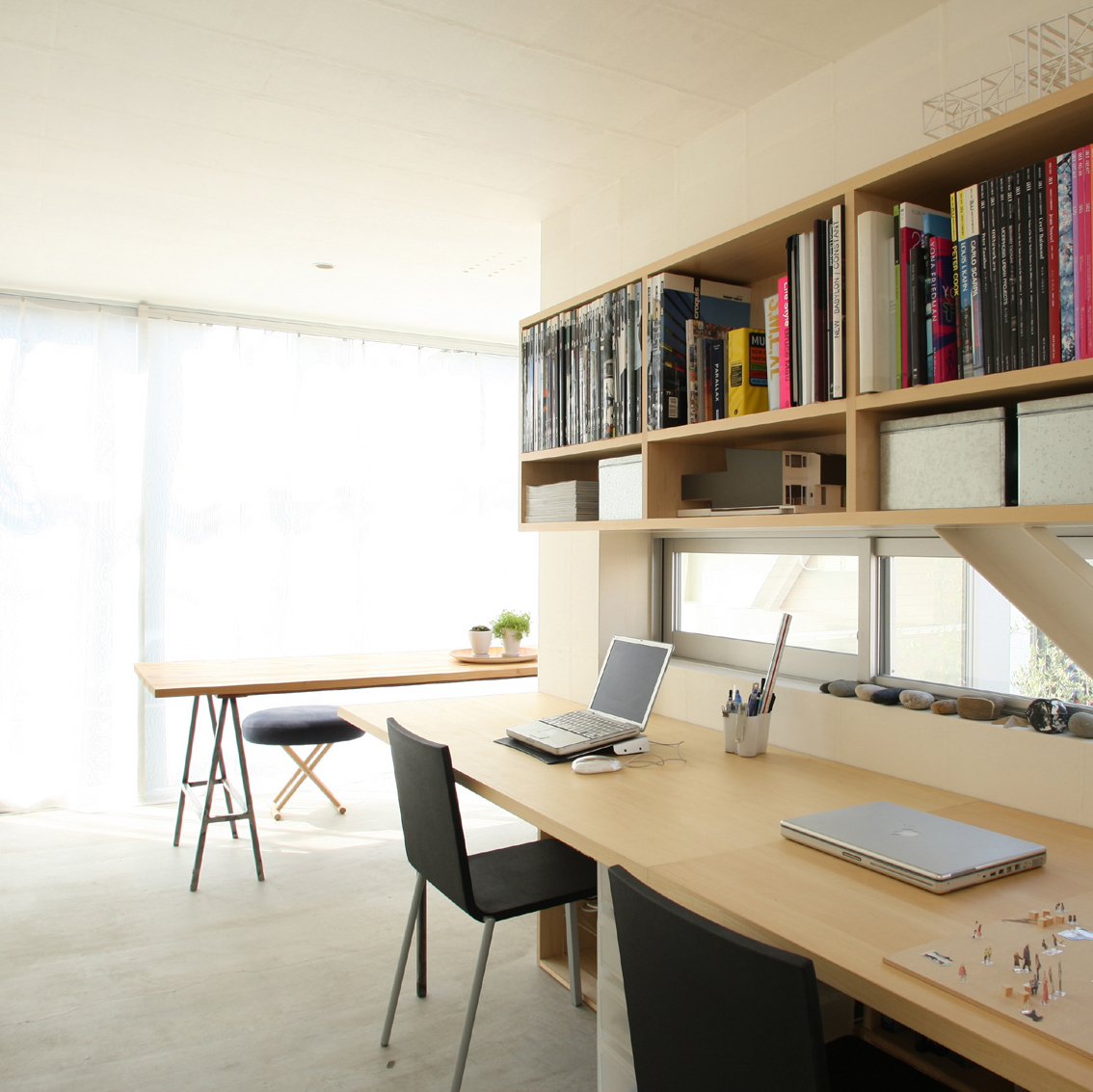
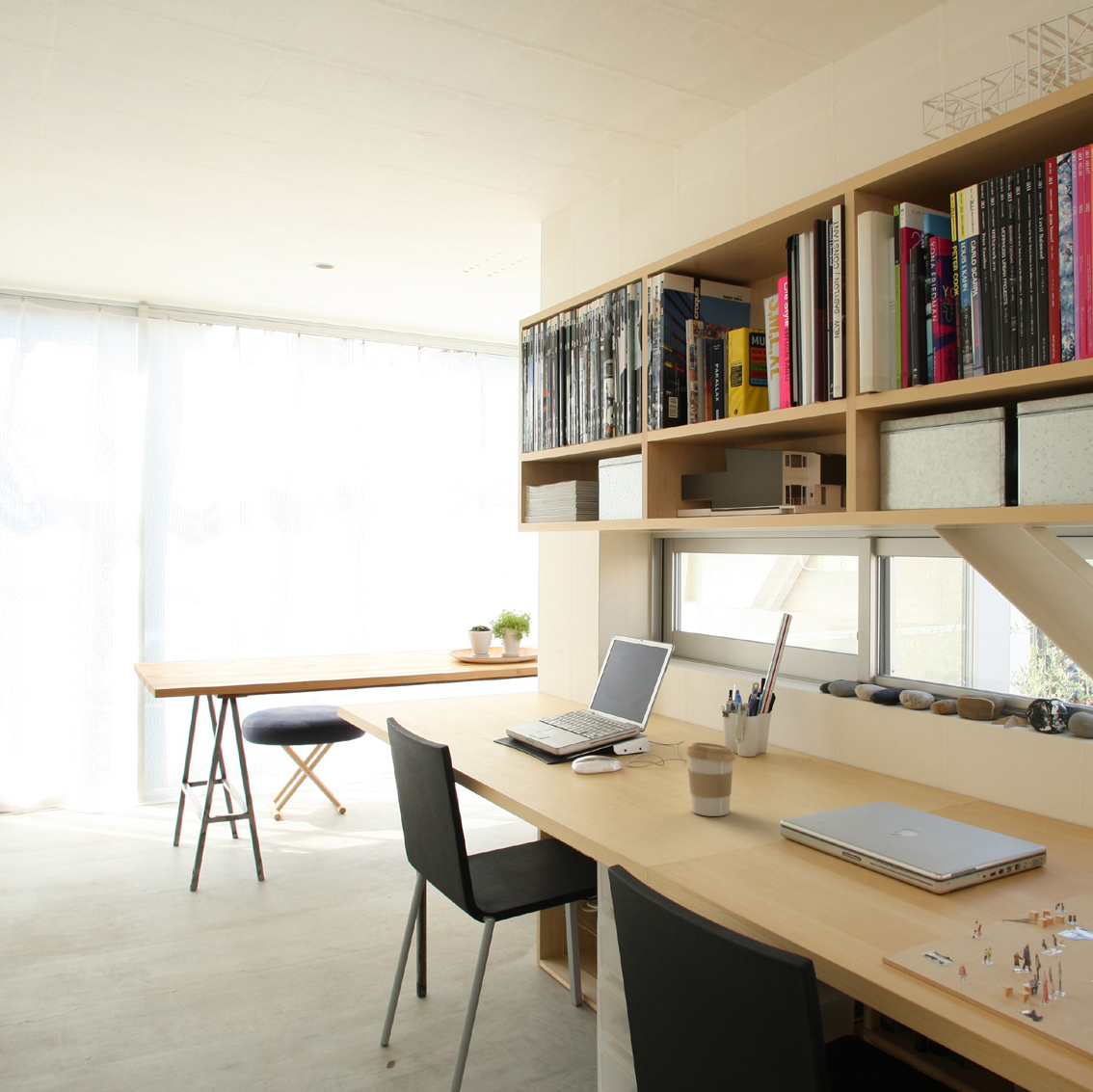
+ coffee cup (710, 777)
